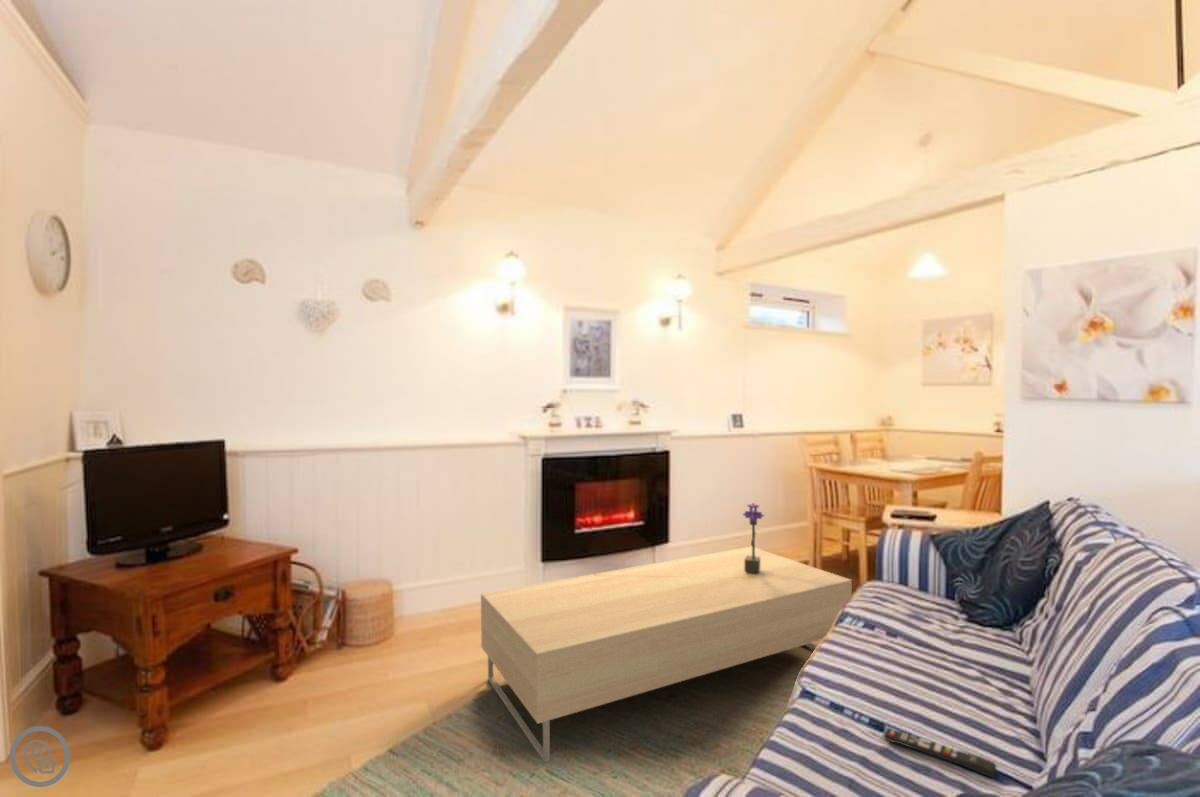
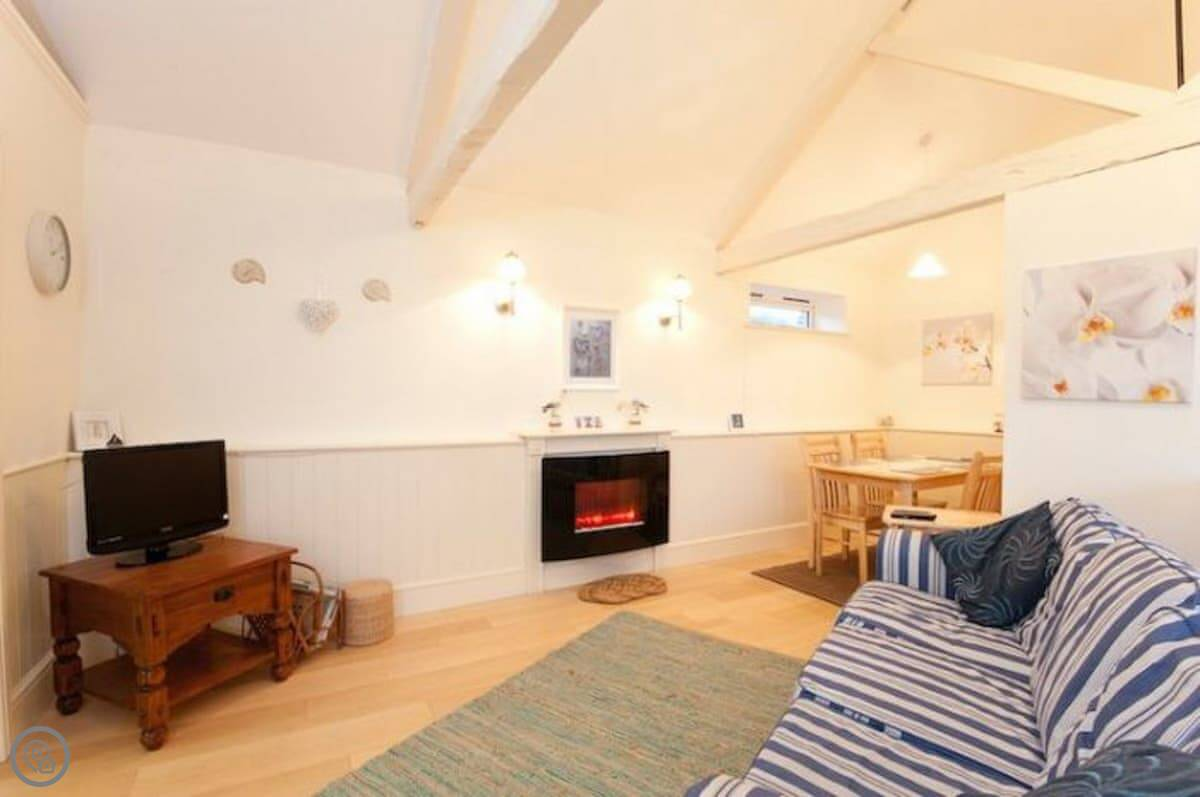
- remote control (937, 750)
- potted flower (753, 536)
- coffee table (669, 627)
